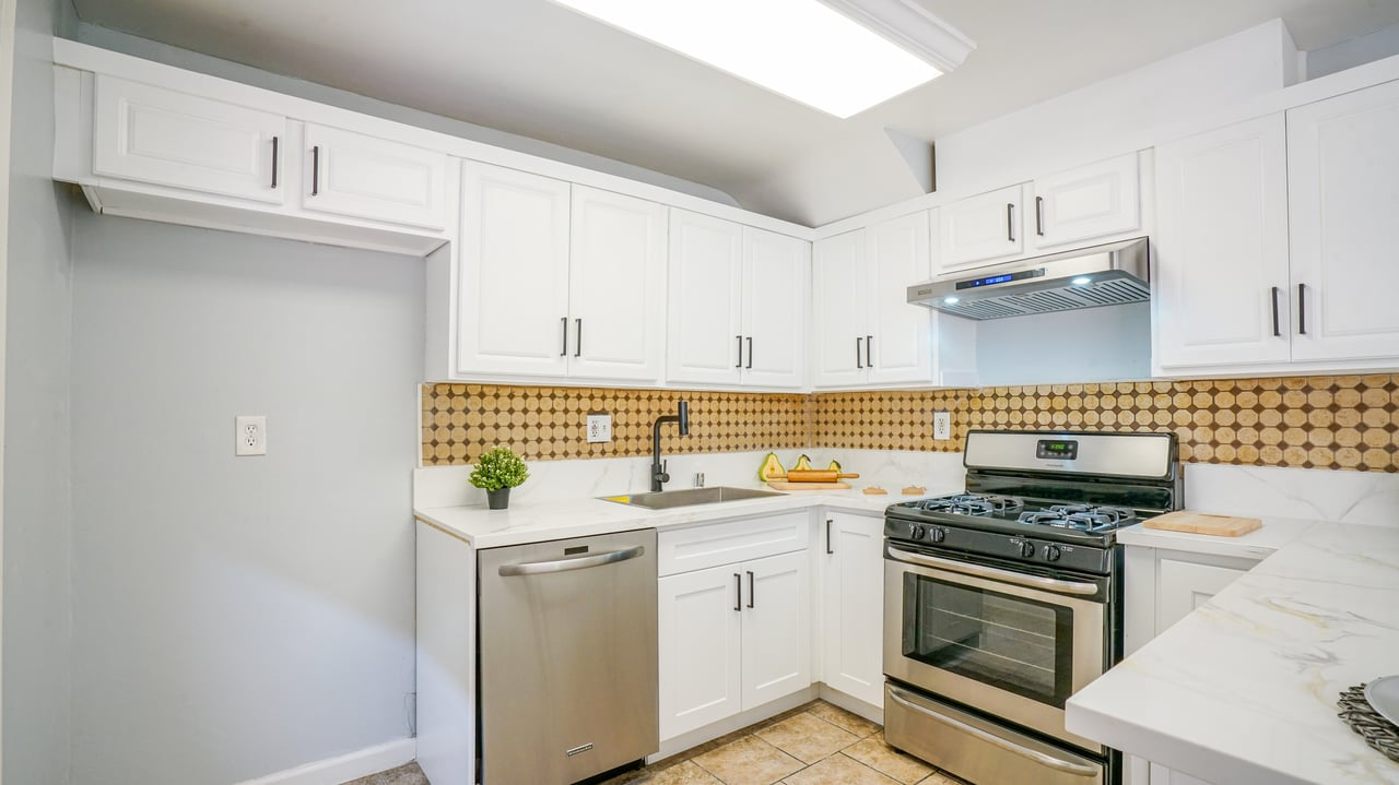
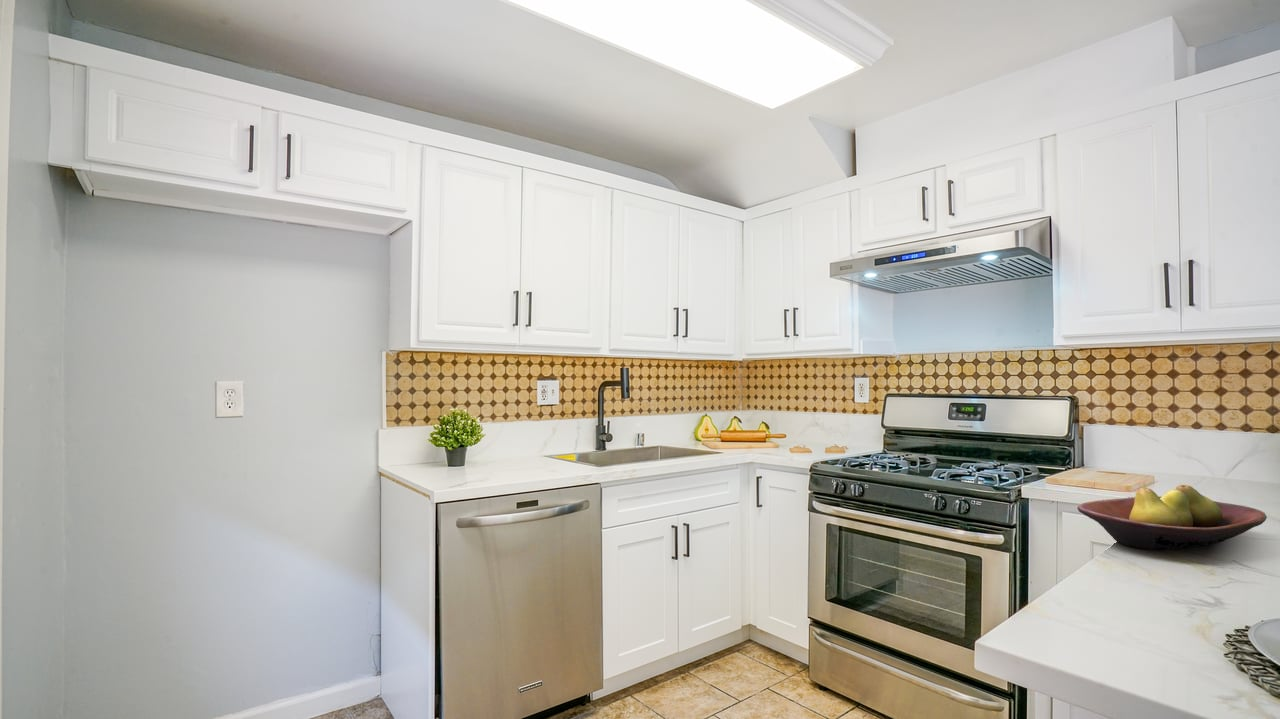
+ fruit bowl (1169, 512)
